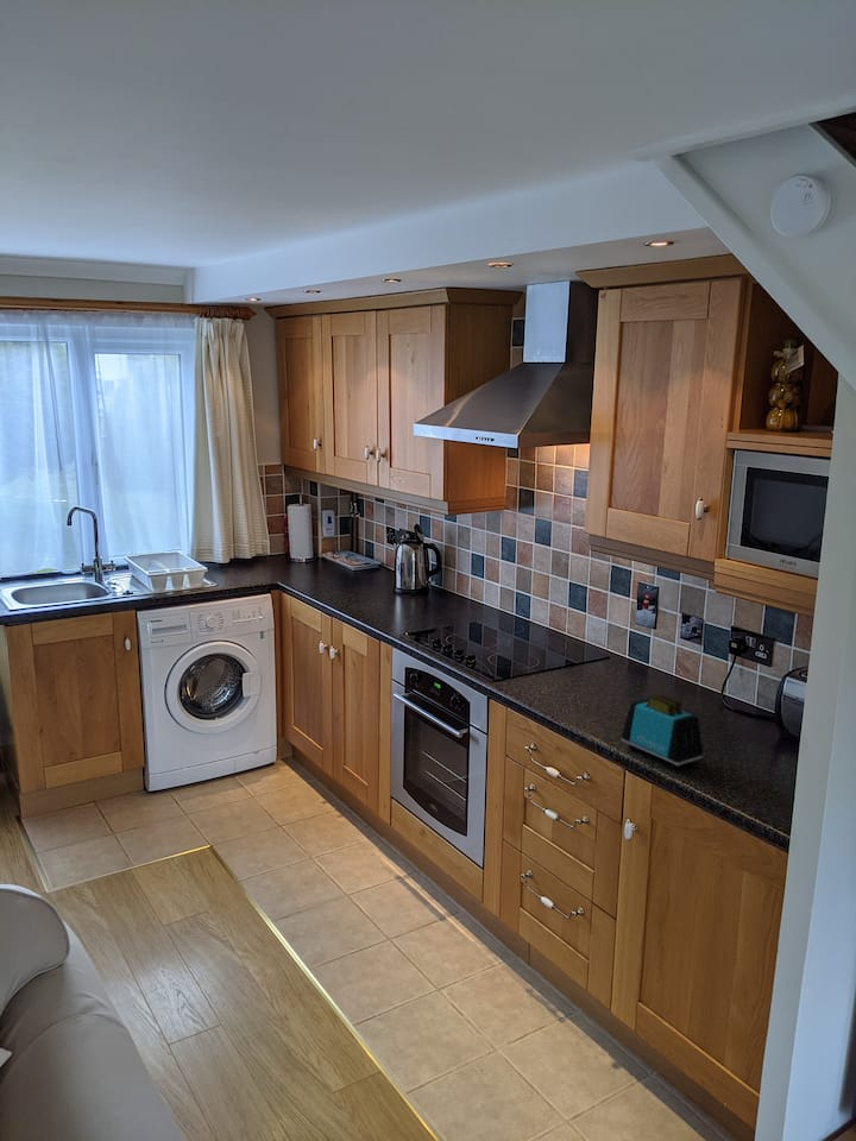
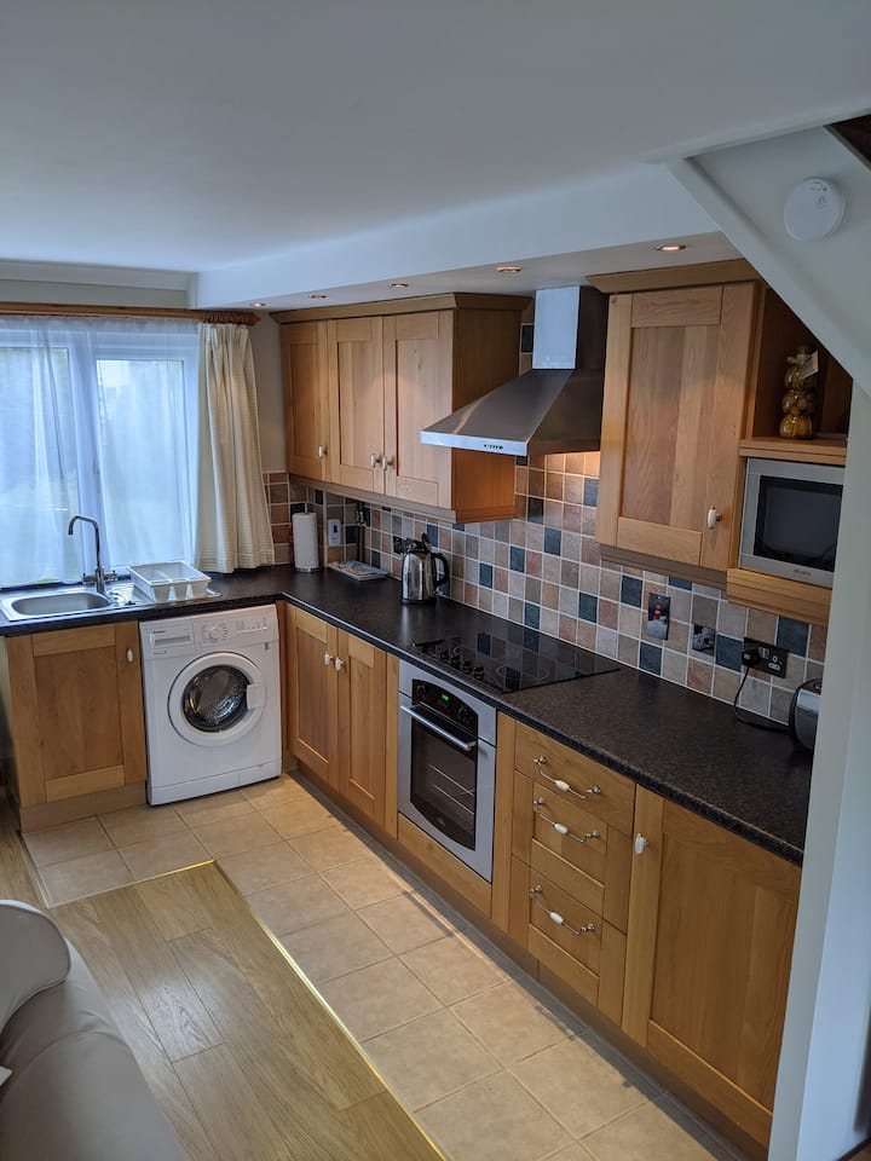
- toaster (662, 726)
